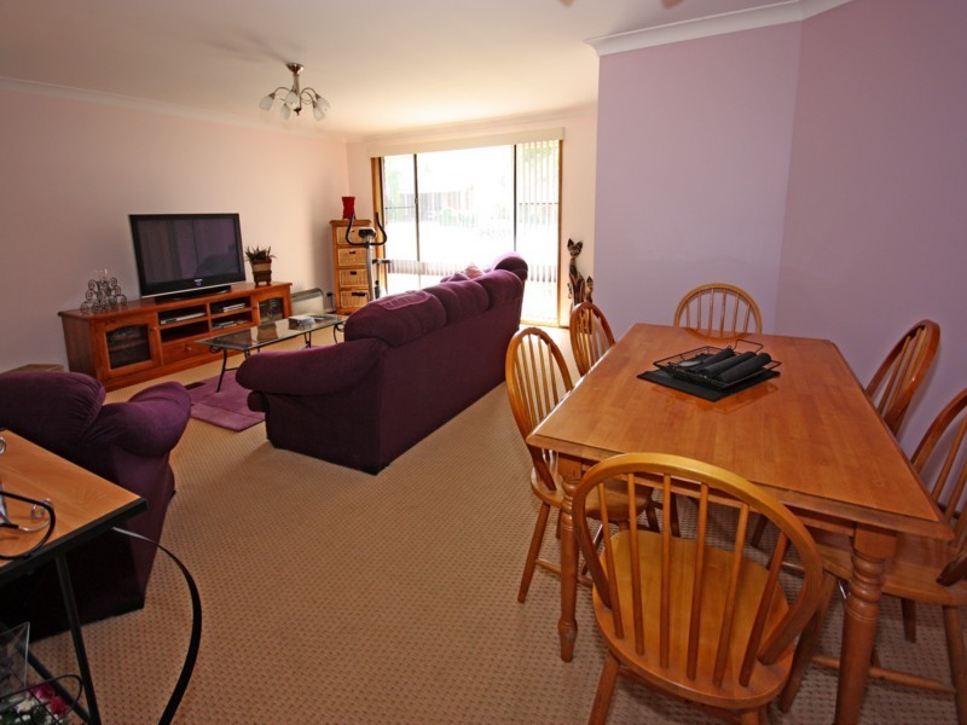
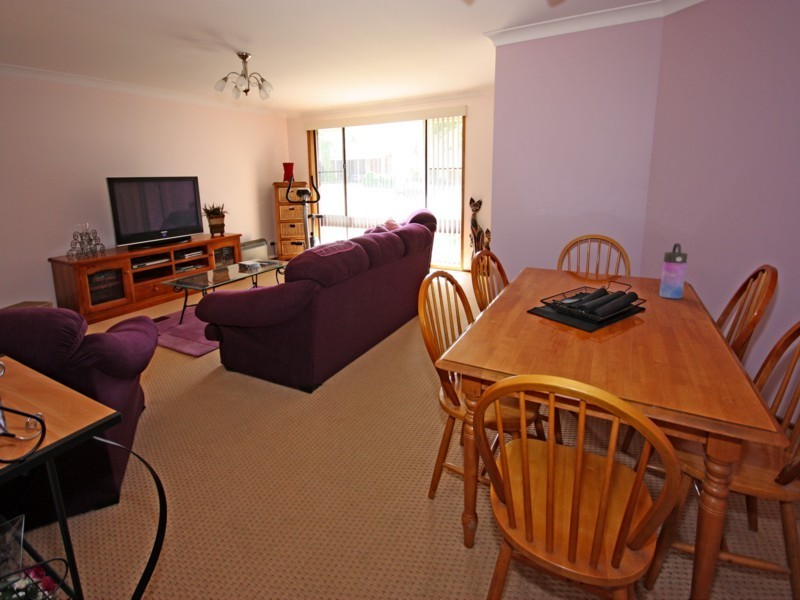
+ water bottle (674, 270)
